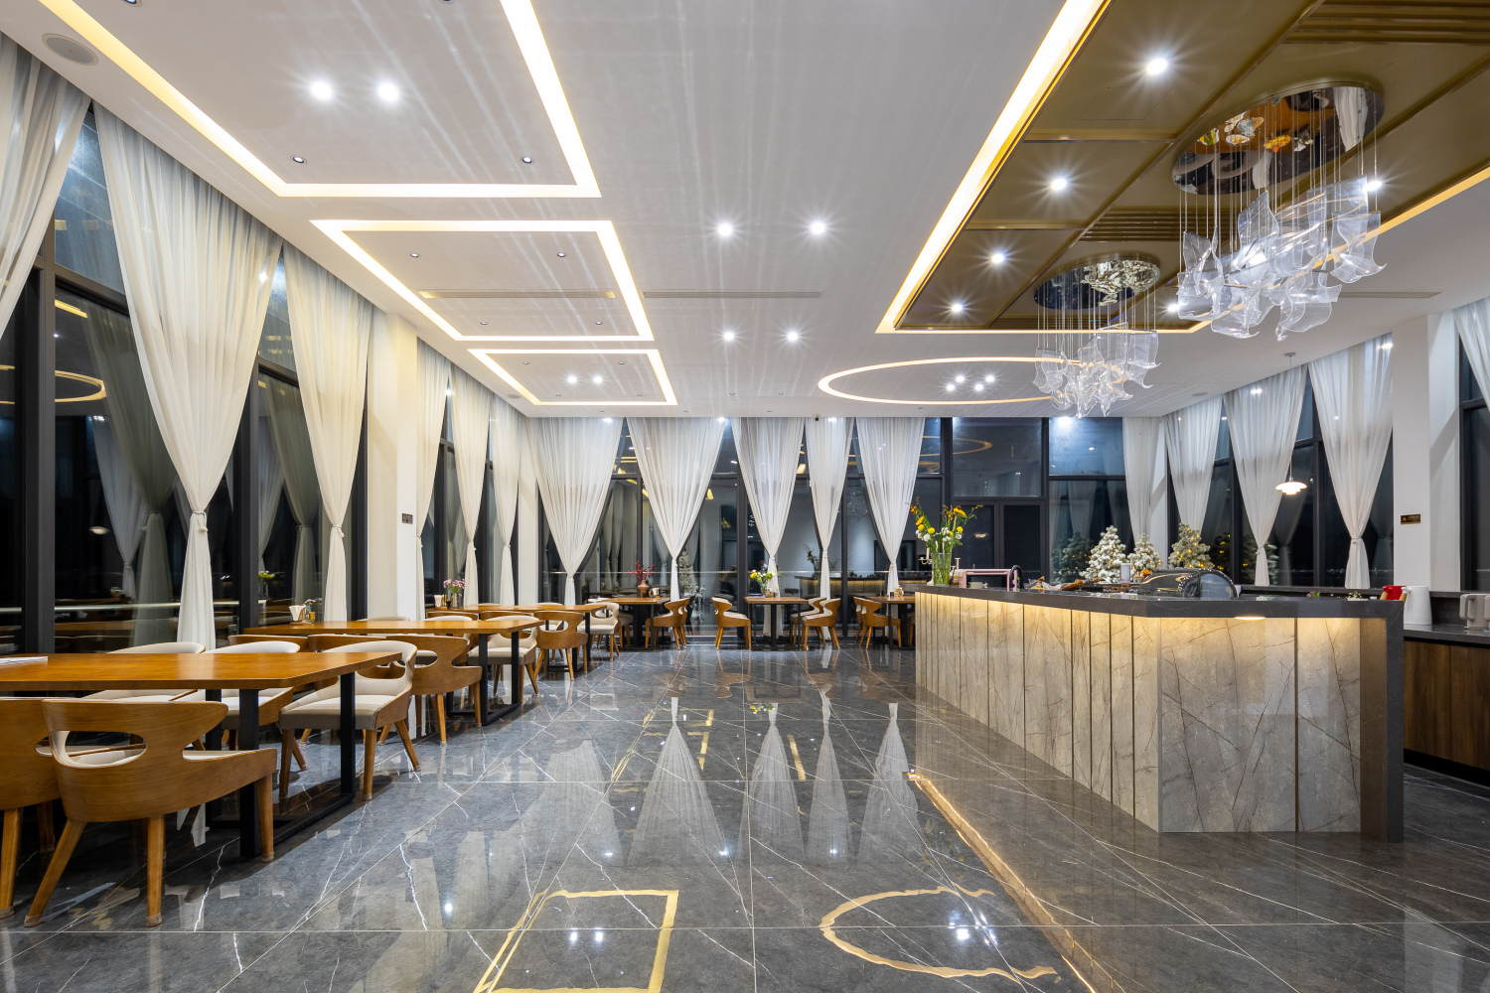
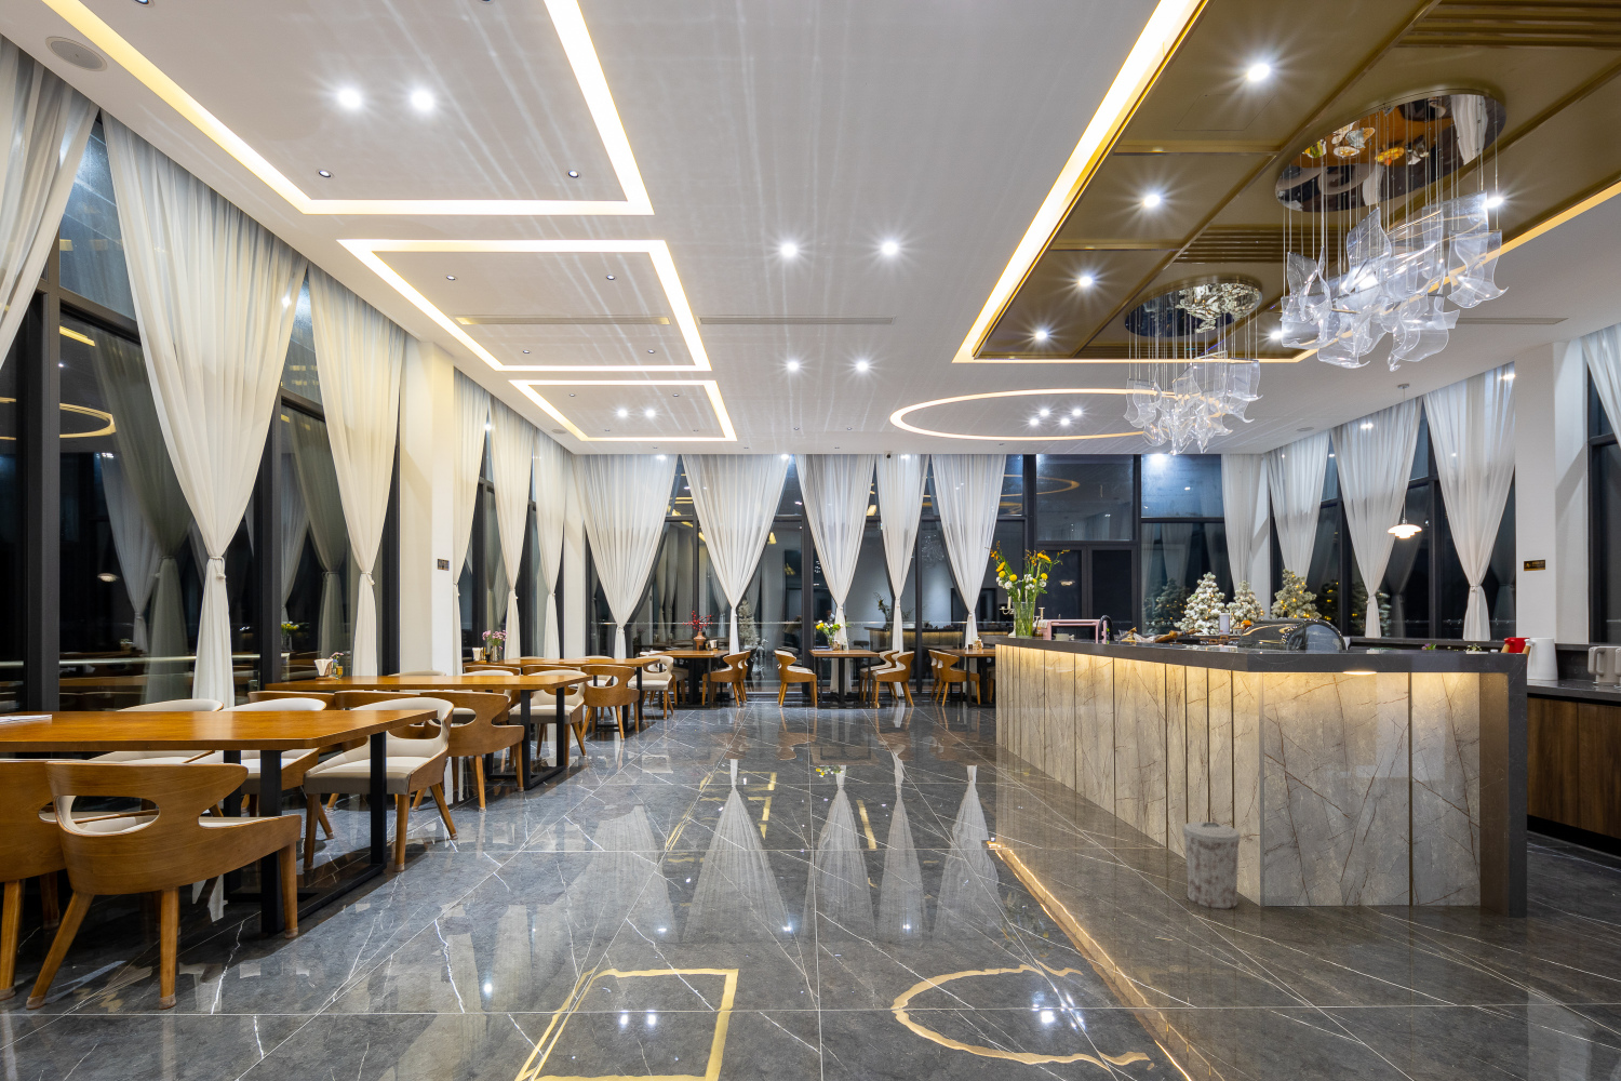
+ trash can (1211, 861)
